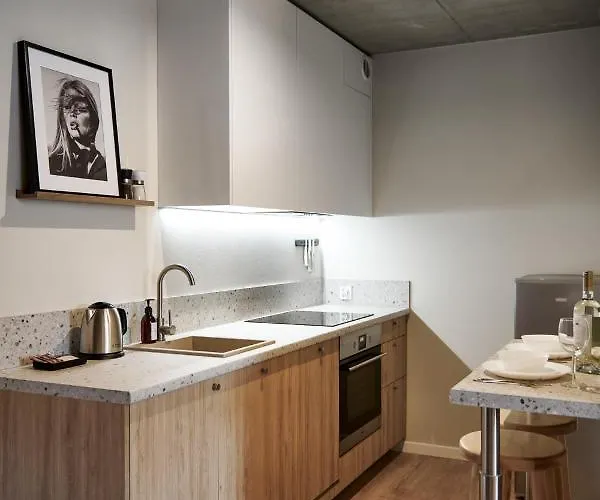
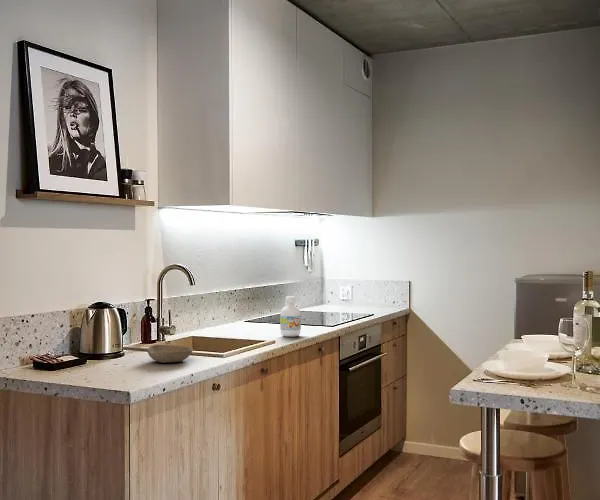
+ bowl (170, 354)
+ bottle (290, 316)
